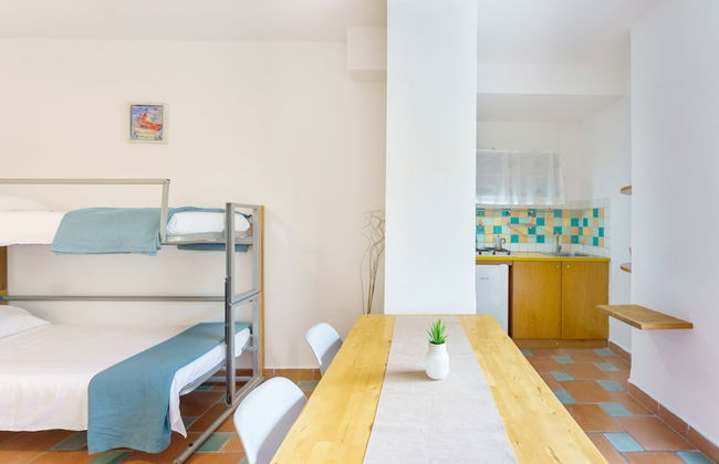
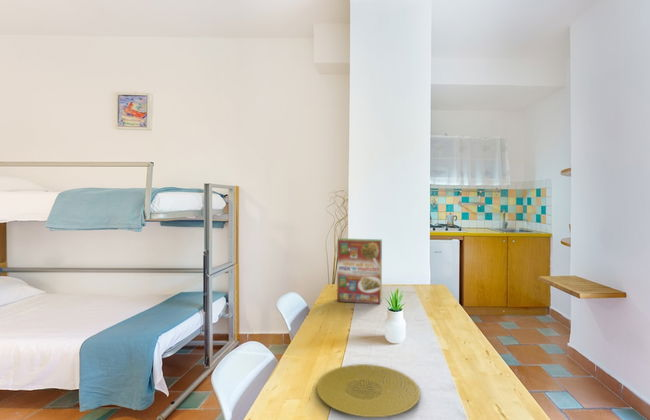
+ plate (367, 388)
+ cereal box (359, 270)
